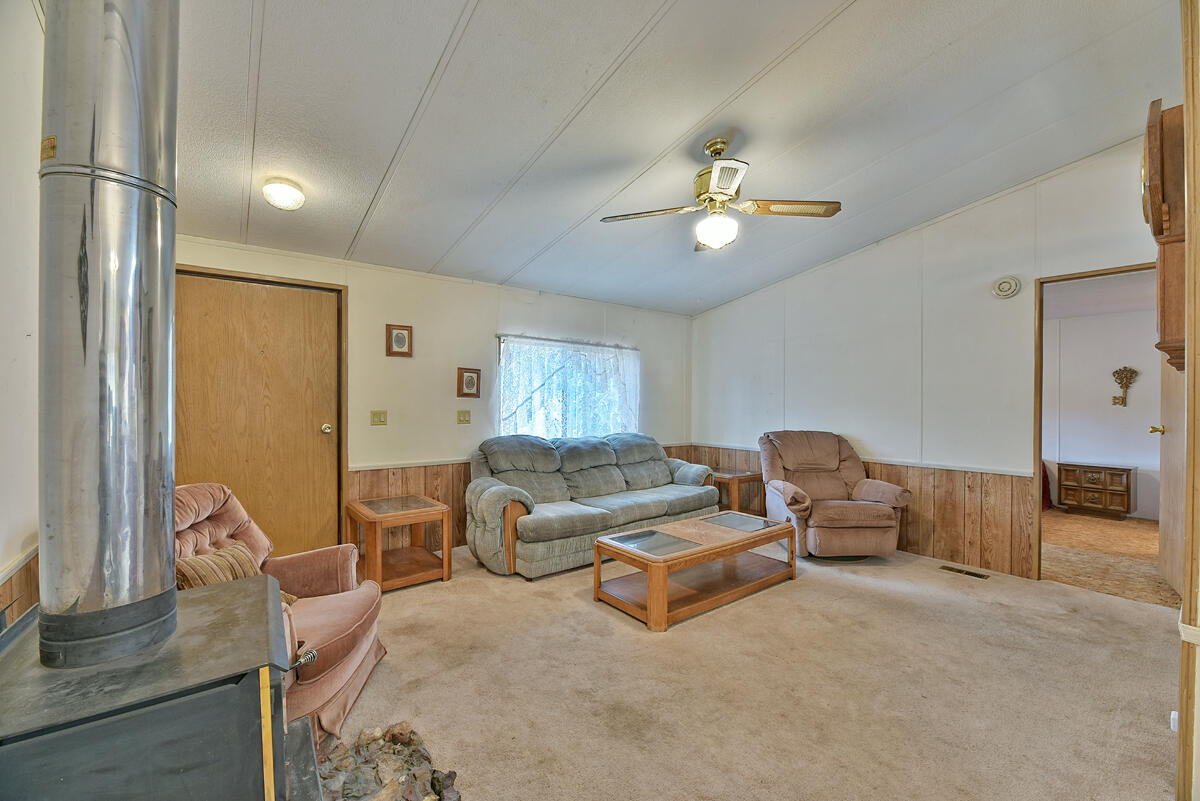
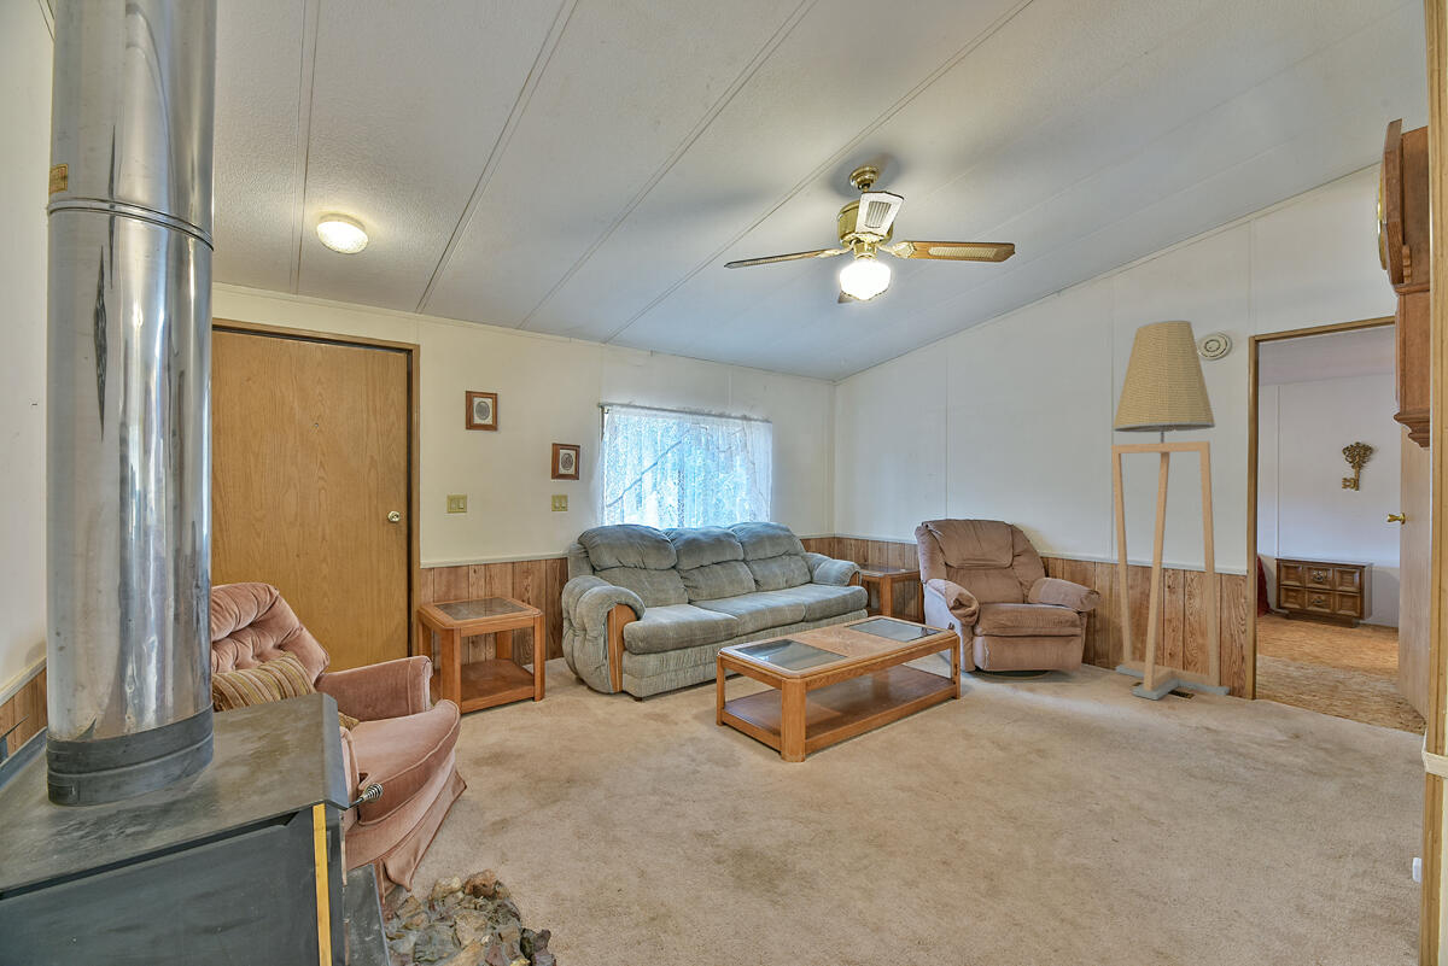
+ floor lamp (1161, 507)
